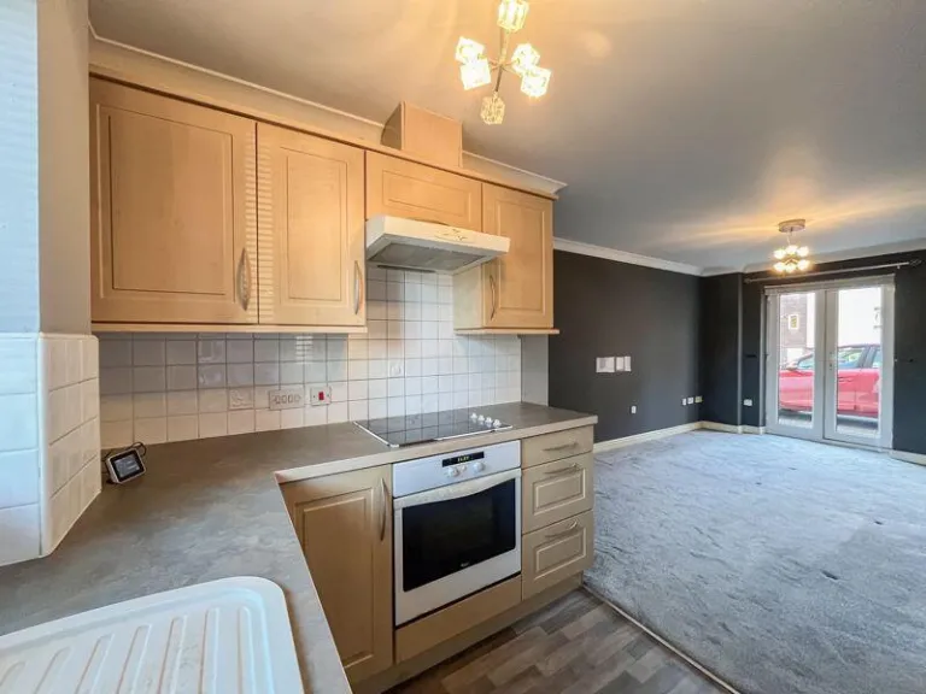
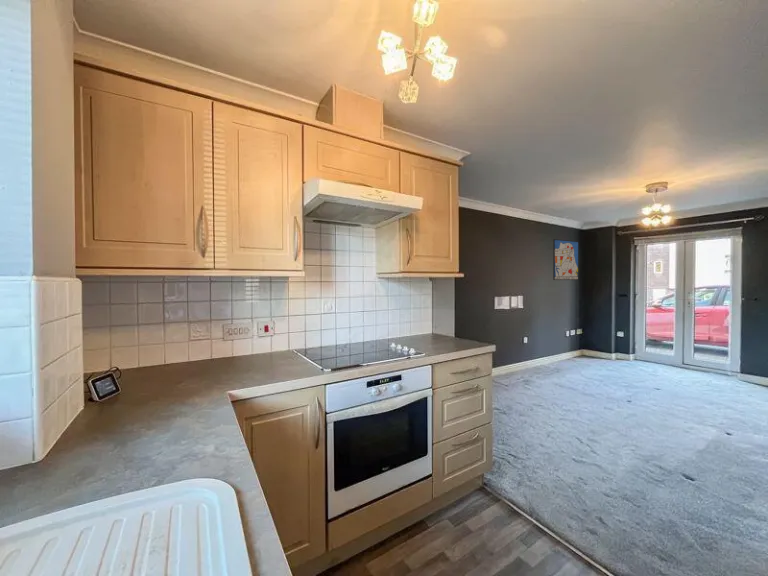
+ wall art (566, 260)
